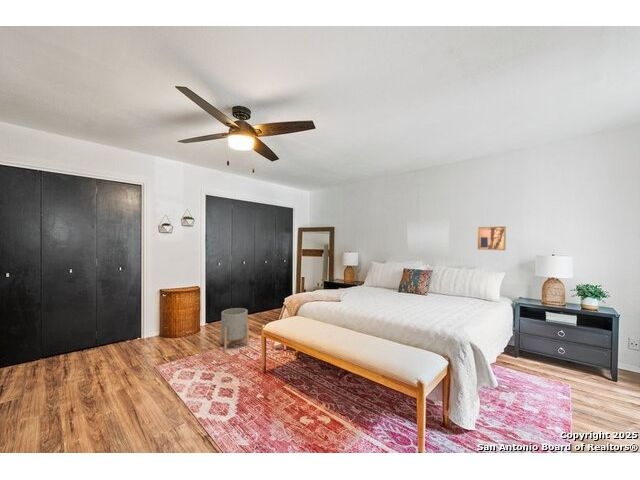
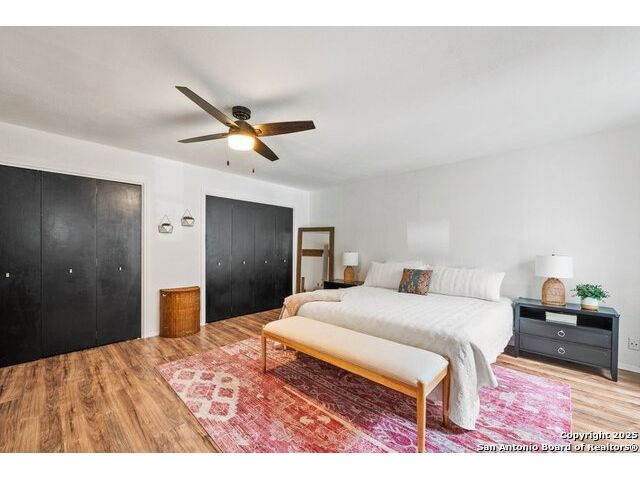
- wall art (491, 238)
- planter (234, 328)
